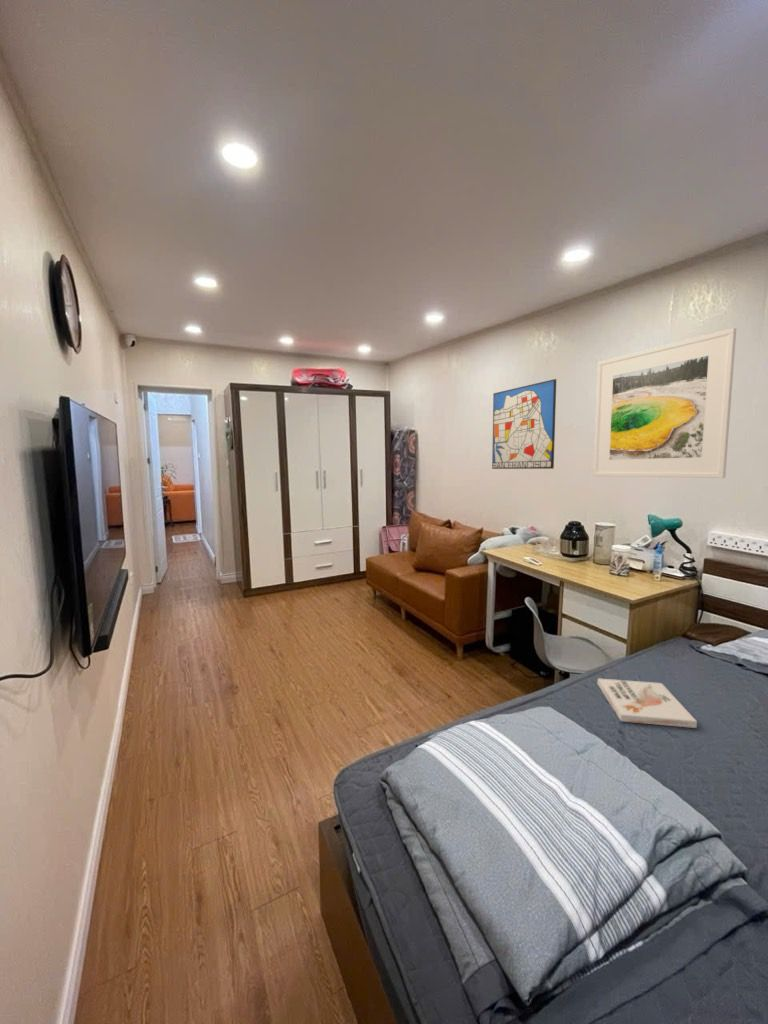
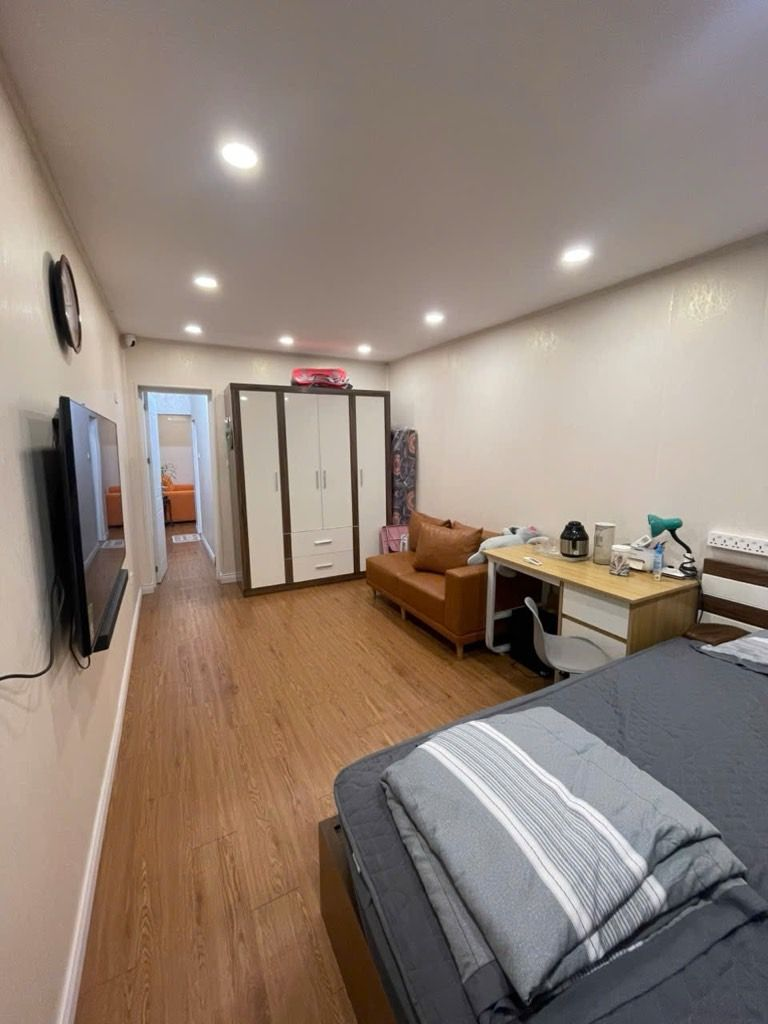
- book (642, 700)
- wall art (521, 428)
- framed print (654, 413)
